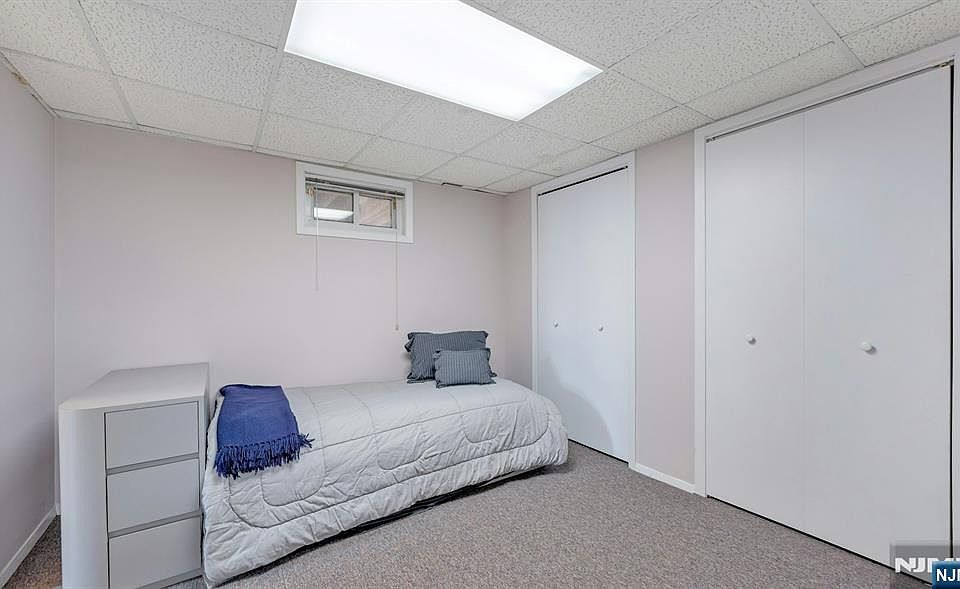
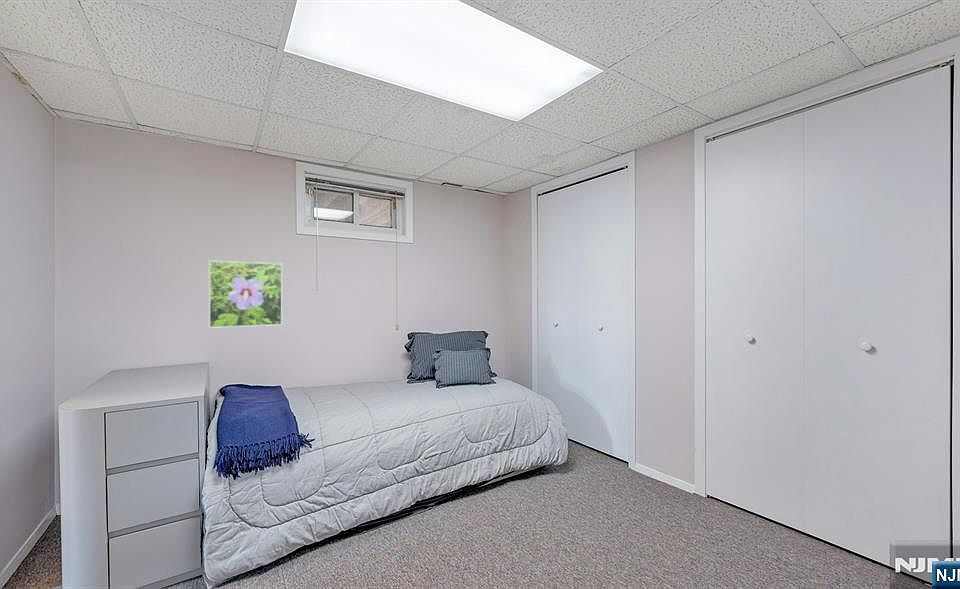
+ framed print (246, 294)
